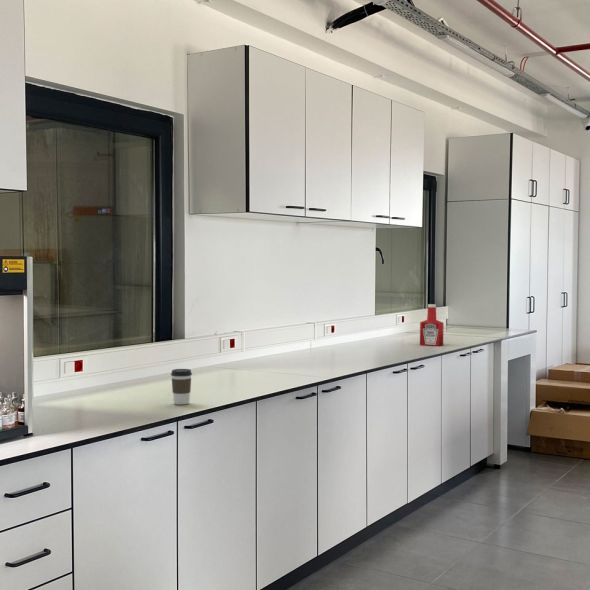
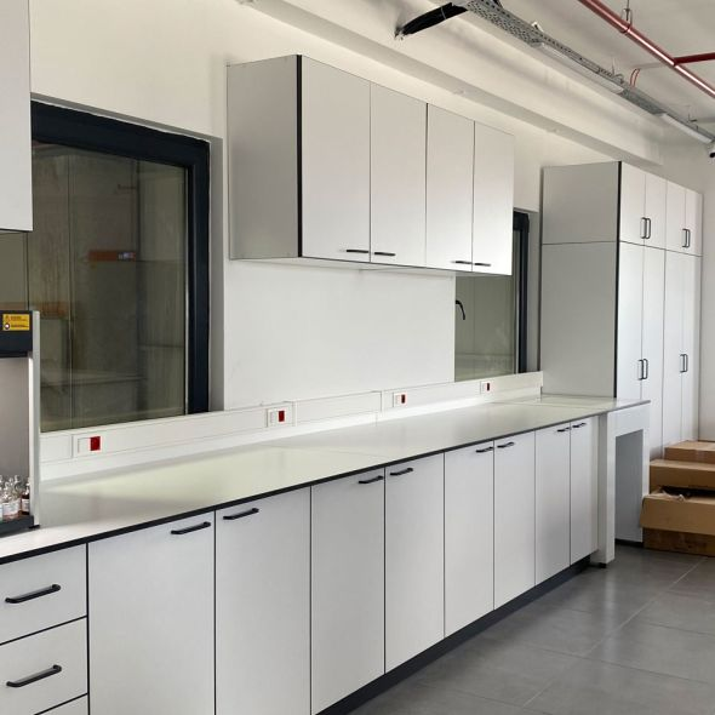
- soap bottle (431, 324)
- coffee cup (181, 386)
